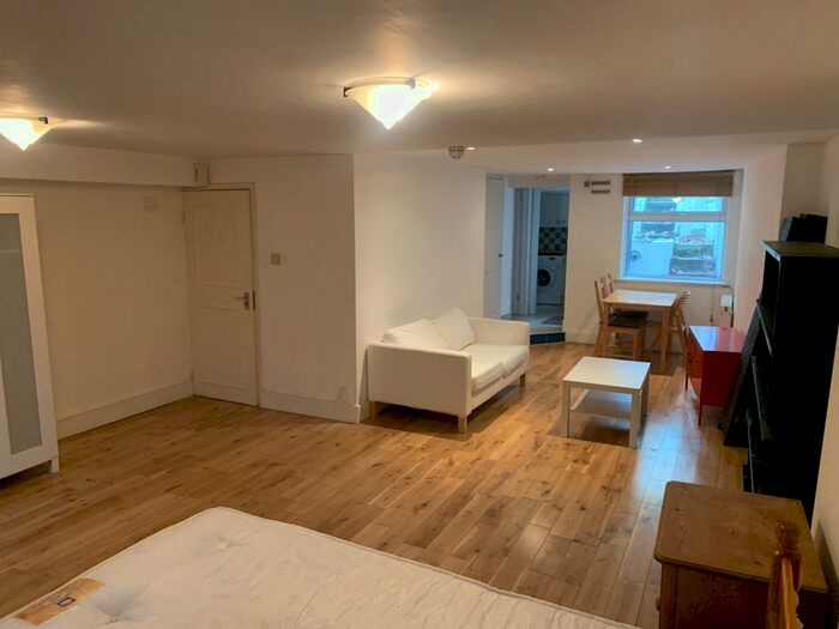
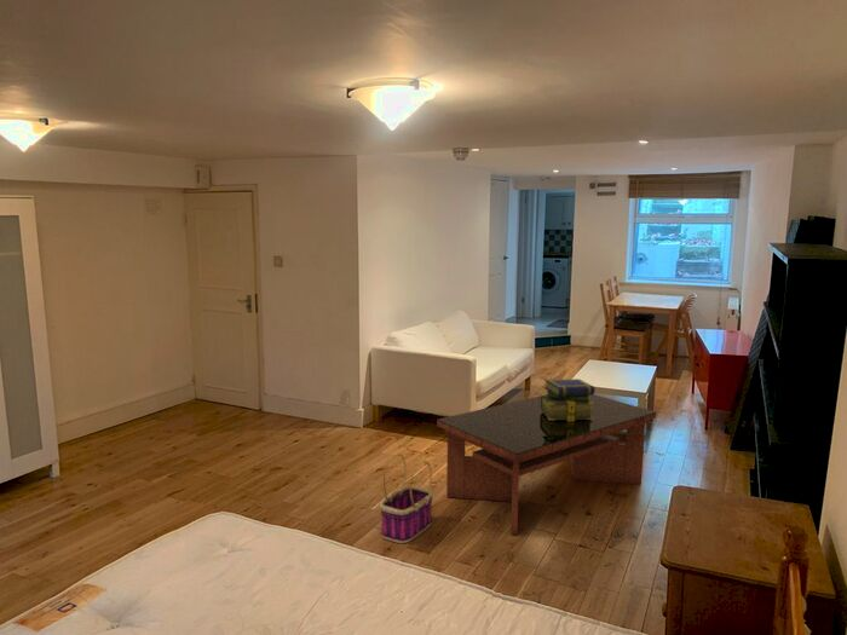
+ coffee table (547, 452)
+ stack of books (567, 398)
+ basket (407, 495)
